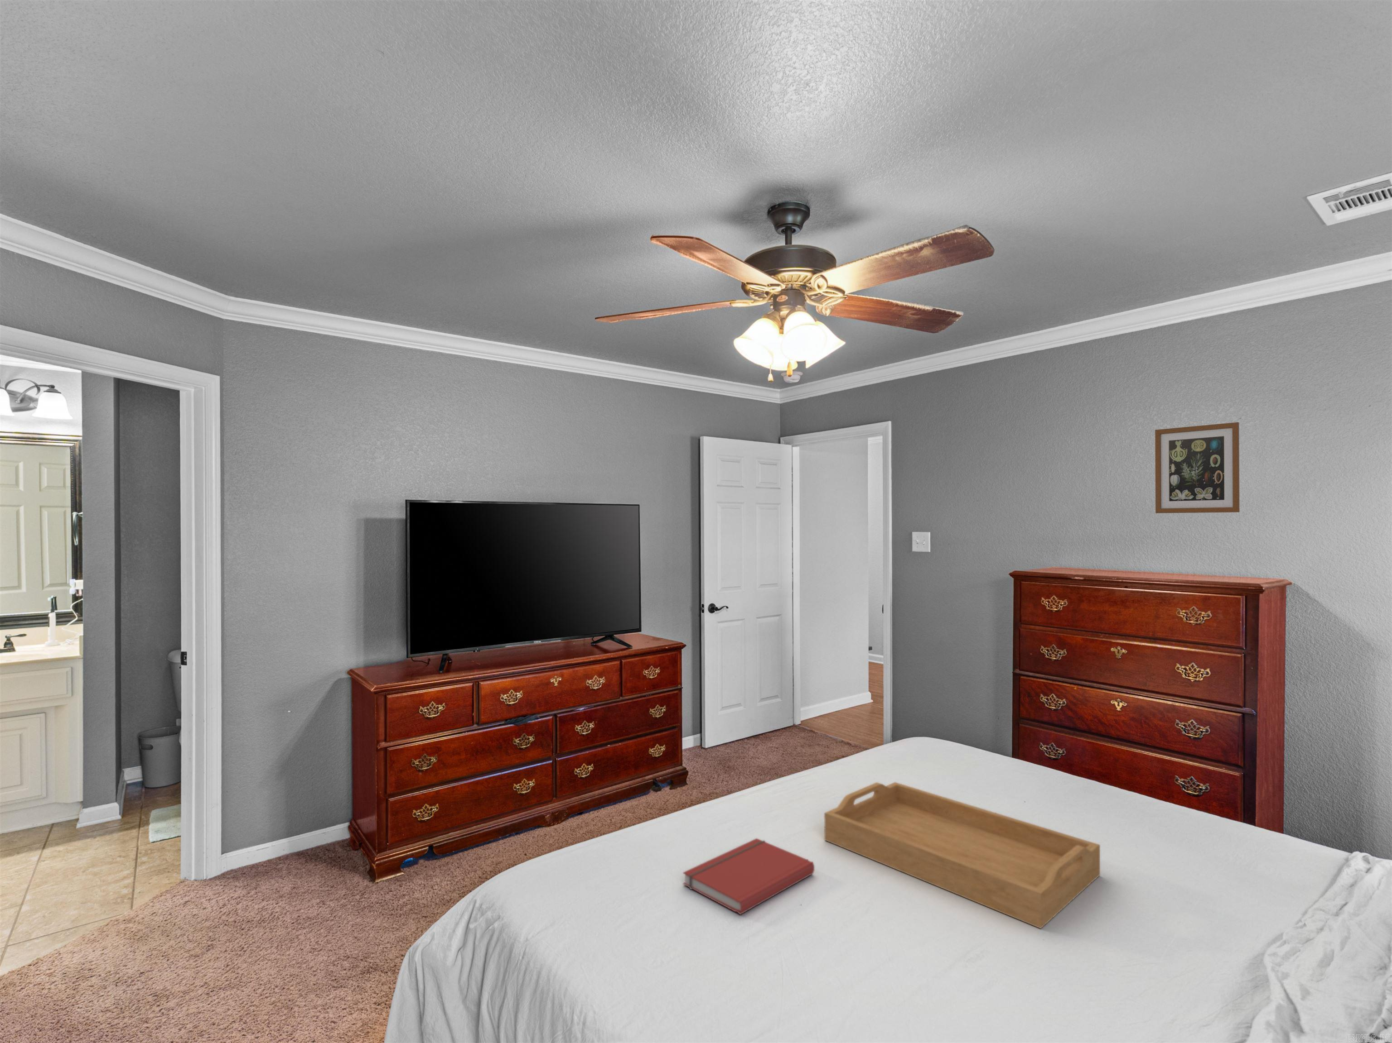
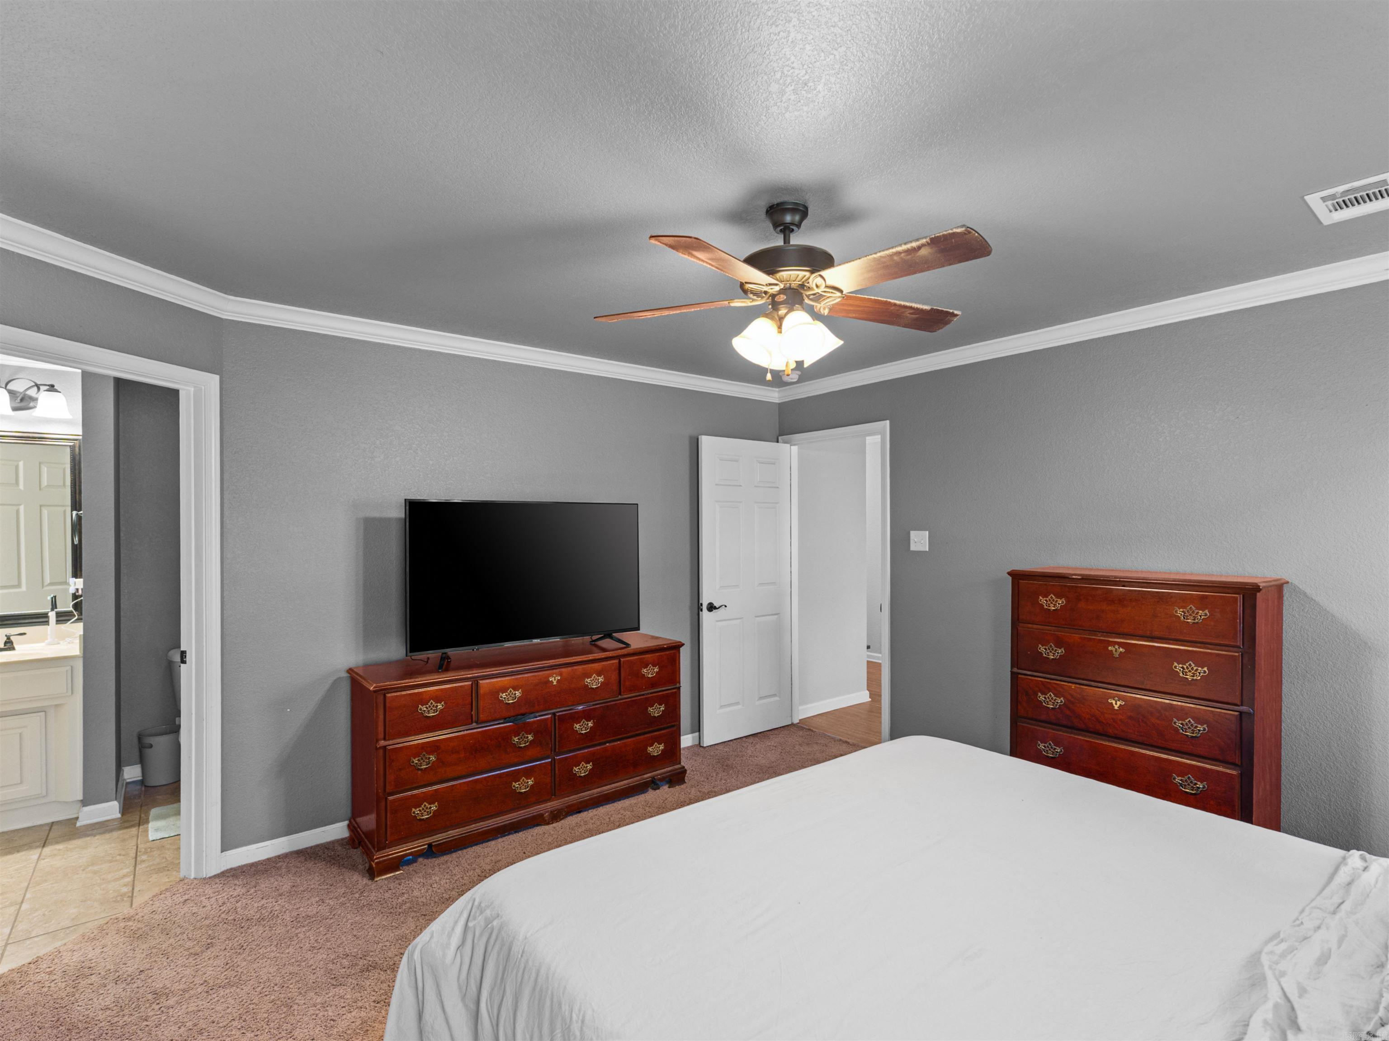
- serving tray (955, 837)
- book (750, 873)
- wall art (1196, 469)
